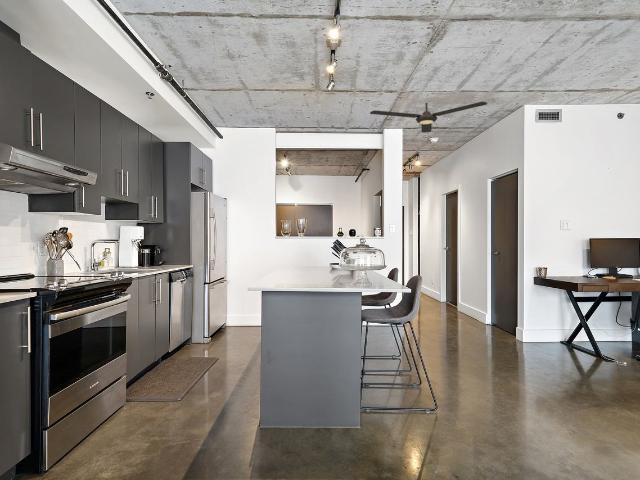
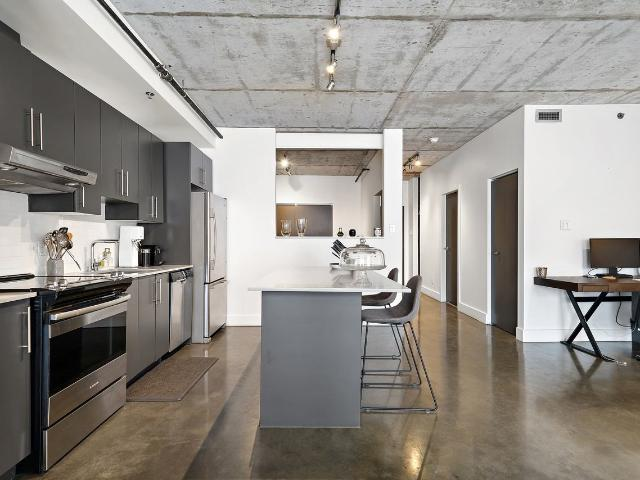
- ceiling fan (426, 116)
